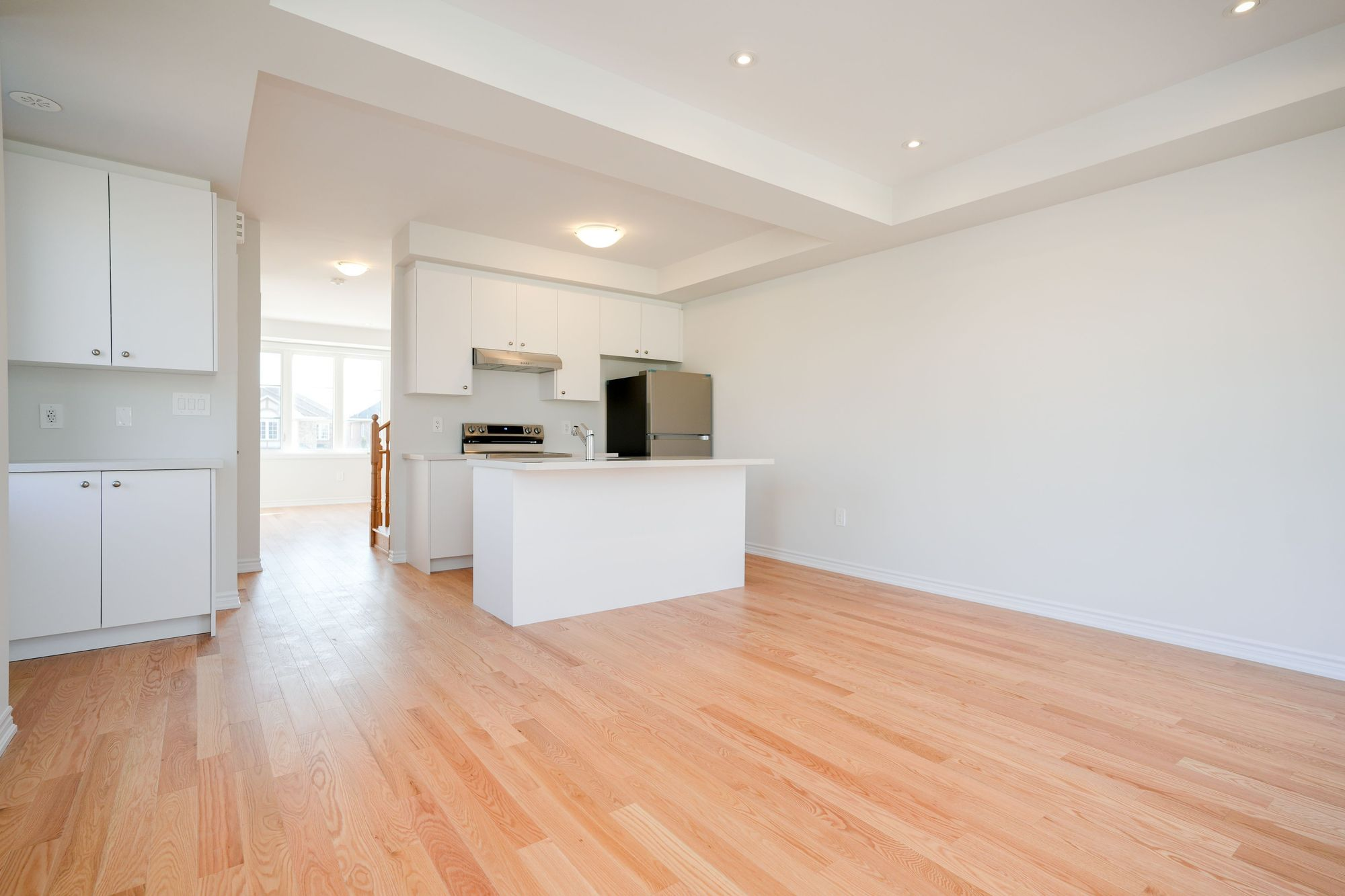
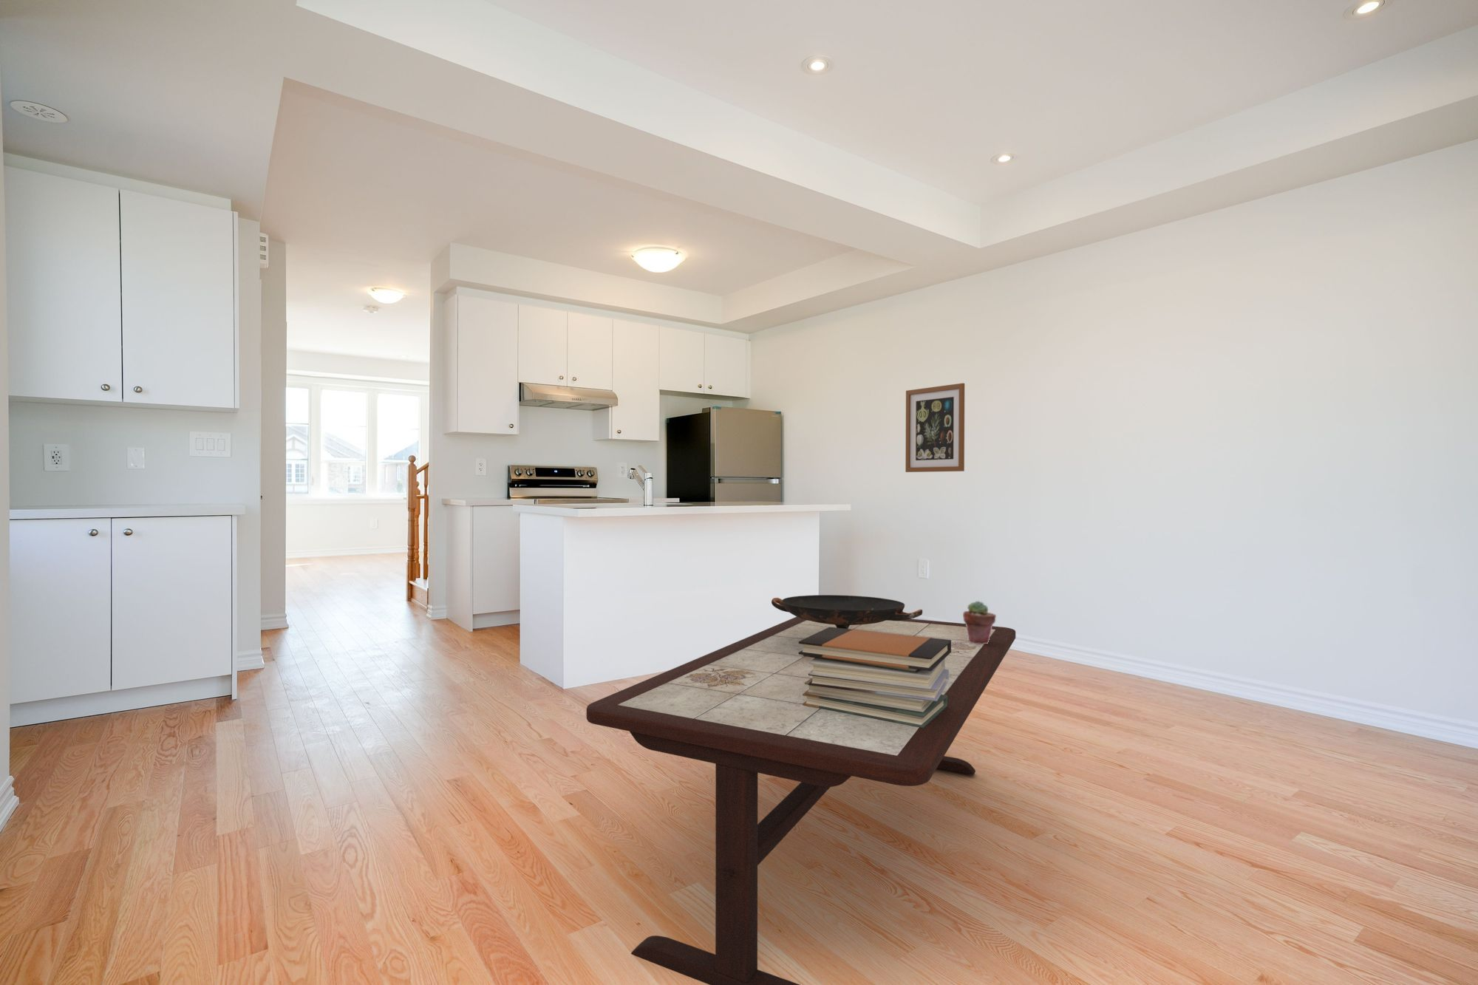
+ book stack (877, 673)
+ wall art (933, 430)
+ decorative bowl (843, 621)
+ potted succulent (978, 621)
+ coffee table (845, 750)
